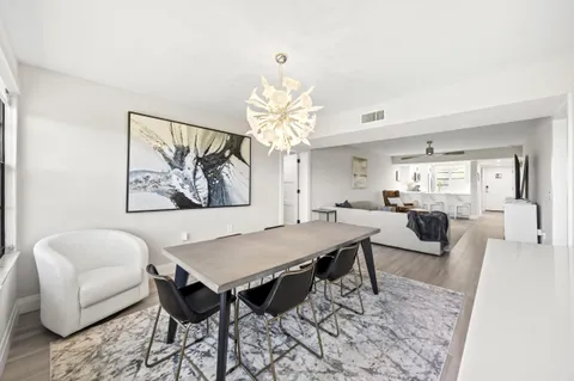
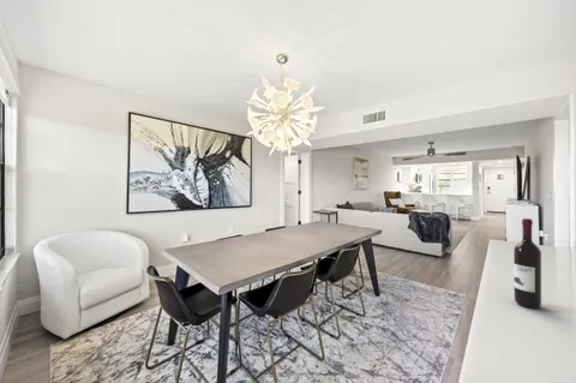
+ wine bottle (527, 262)
